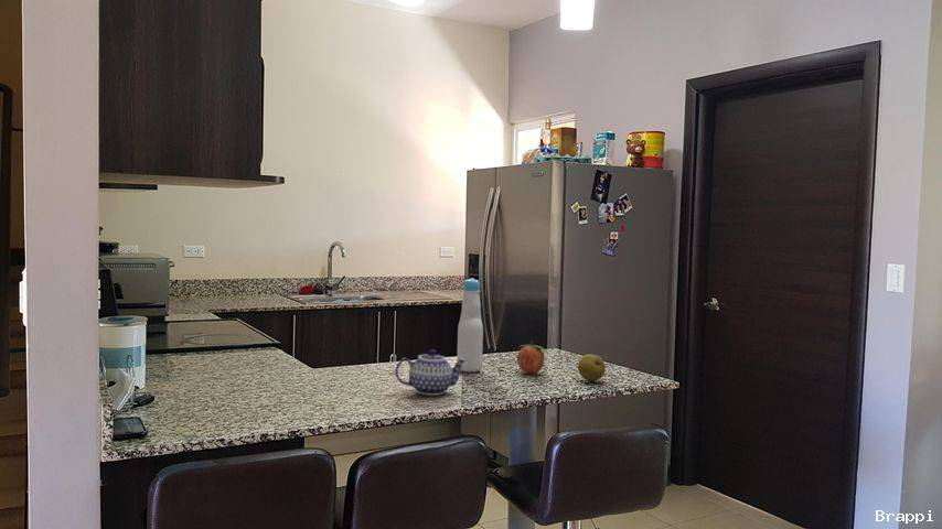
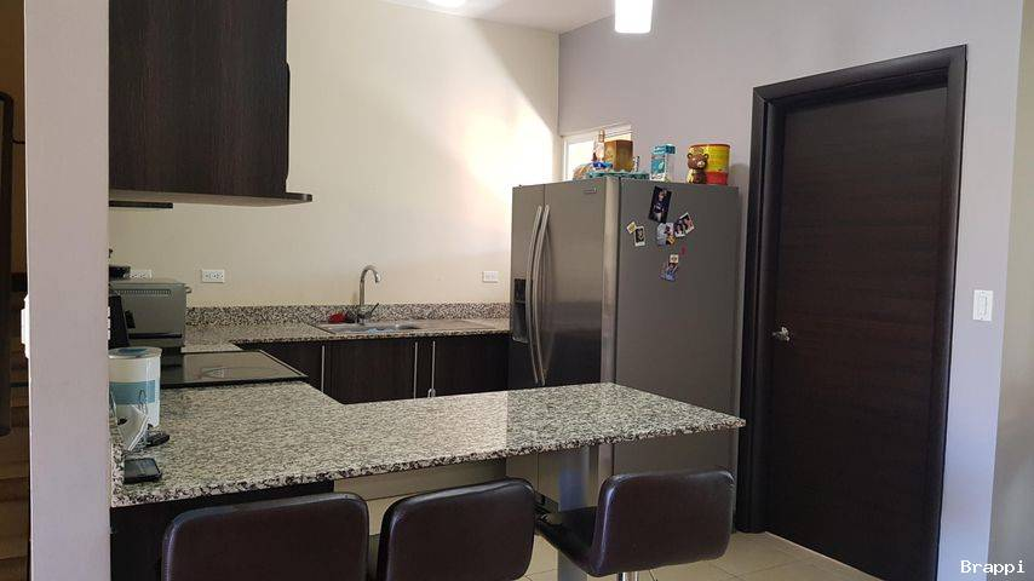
- teapot (431, 370)
- fruit (590, 367)
- fruit (529, 356)
- bottle (470, 324)
